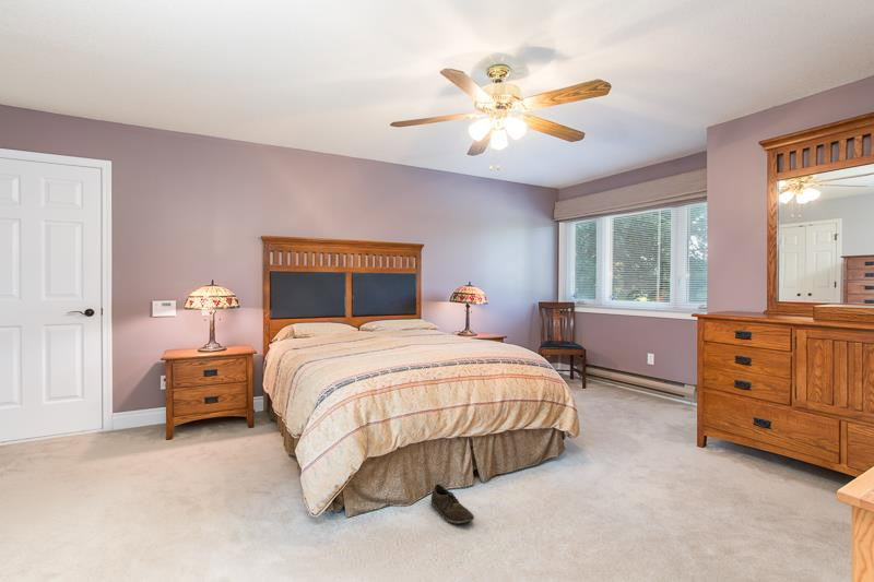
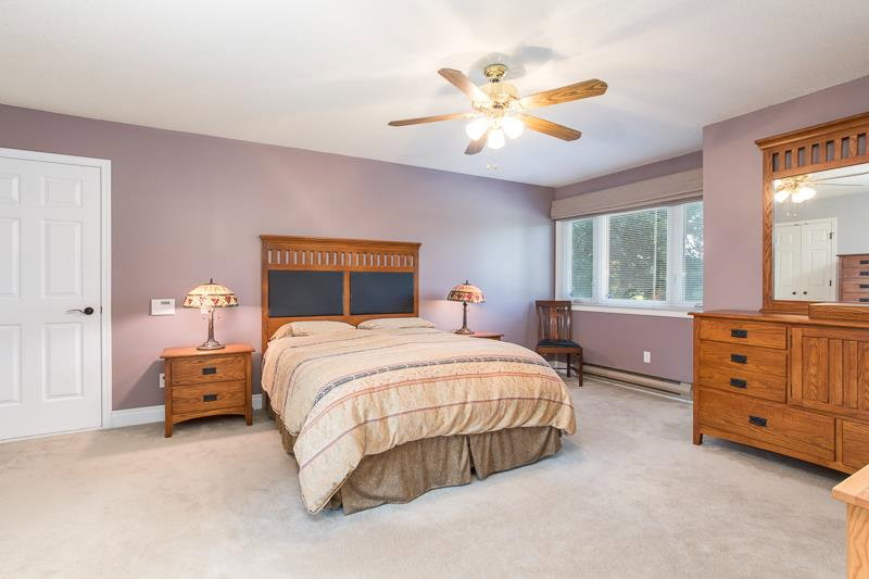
- shoe (451, 503)
